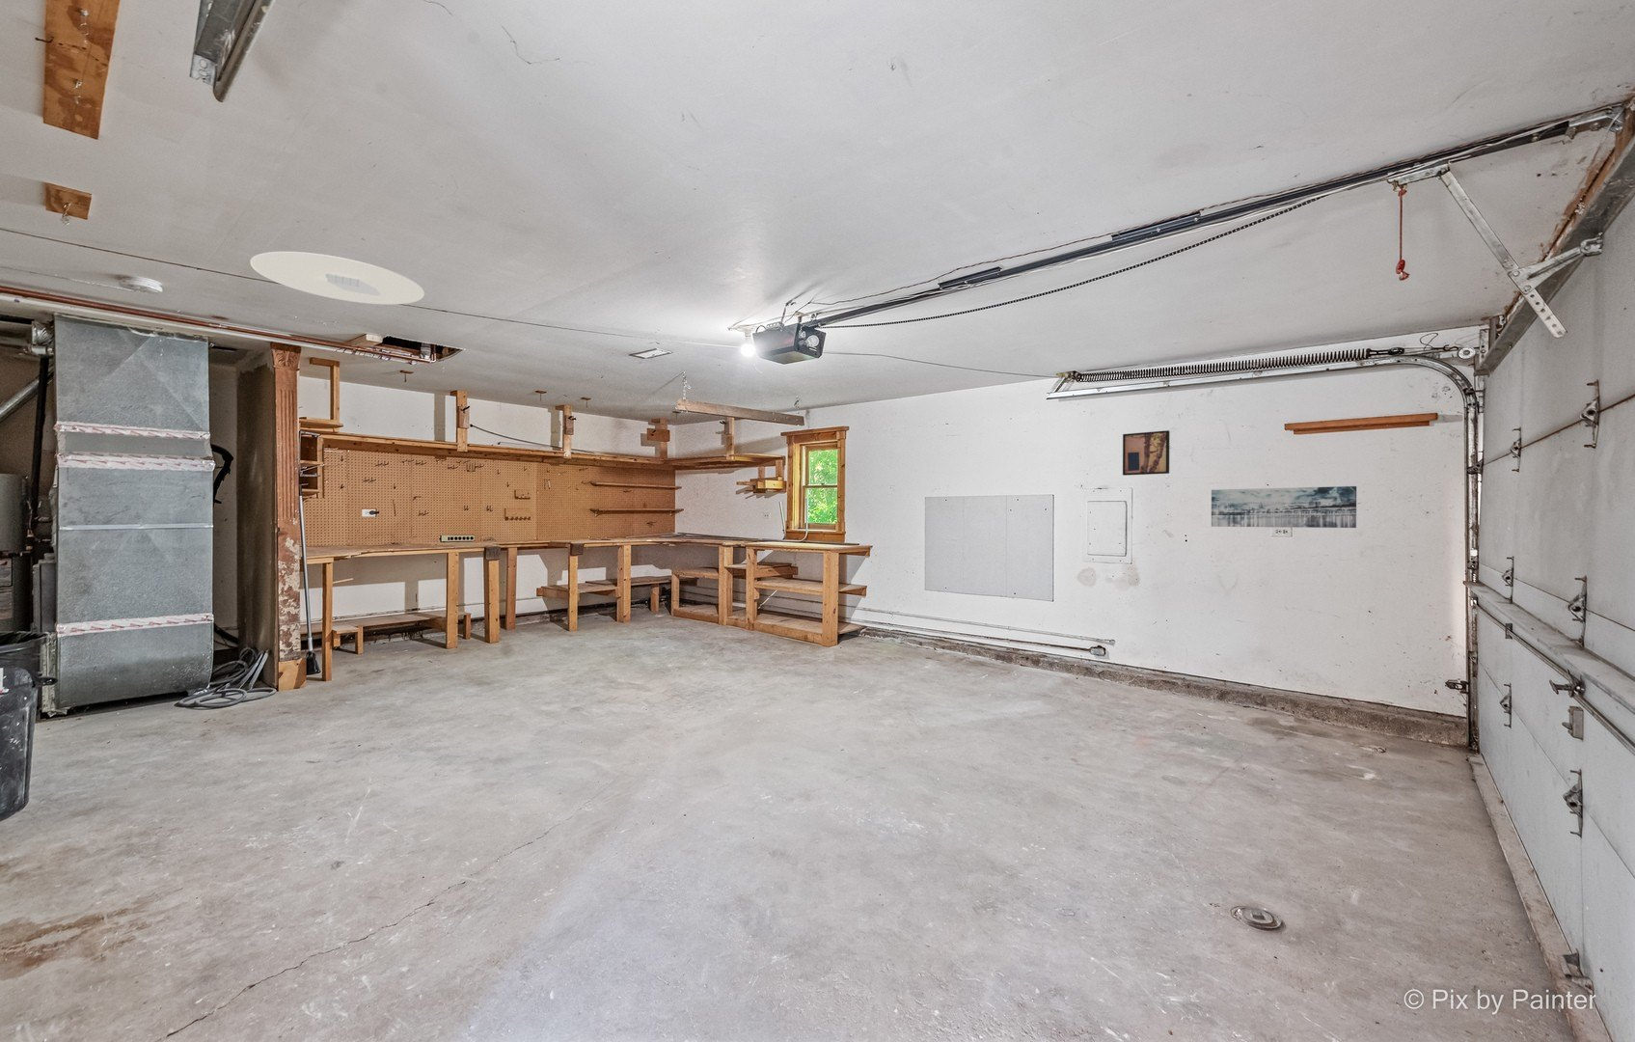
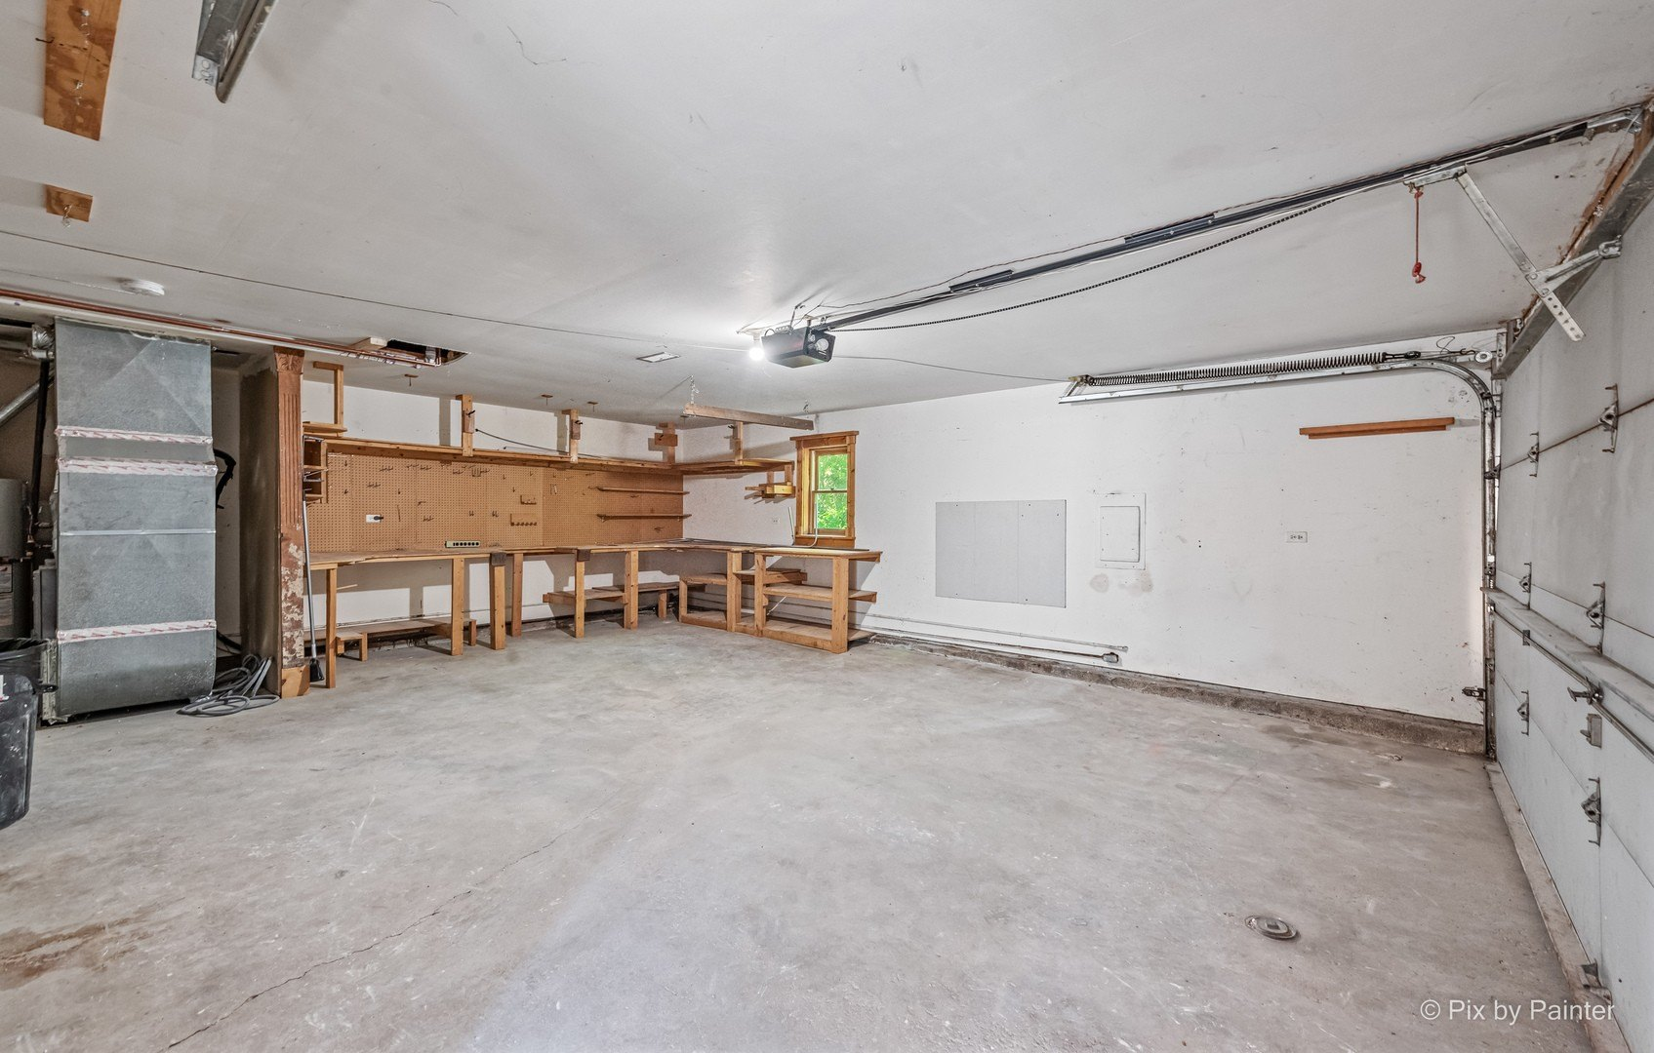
- wall art (1145, 453)
- ceiling light (342, 273)
- wall art (1279, 508)
